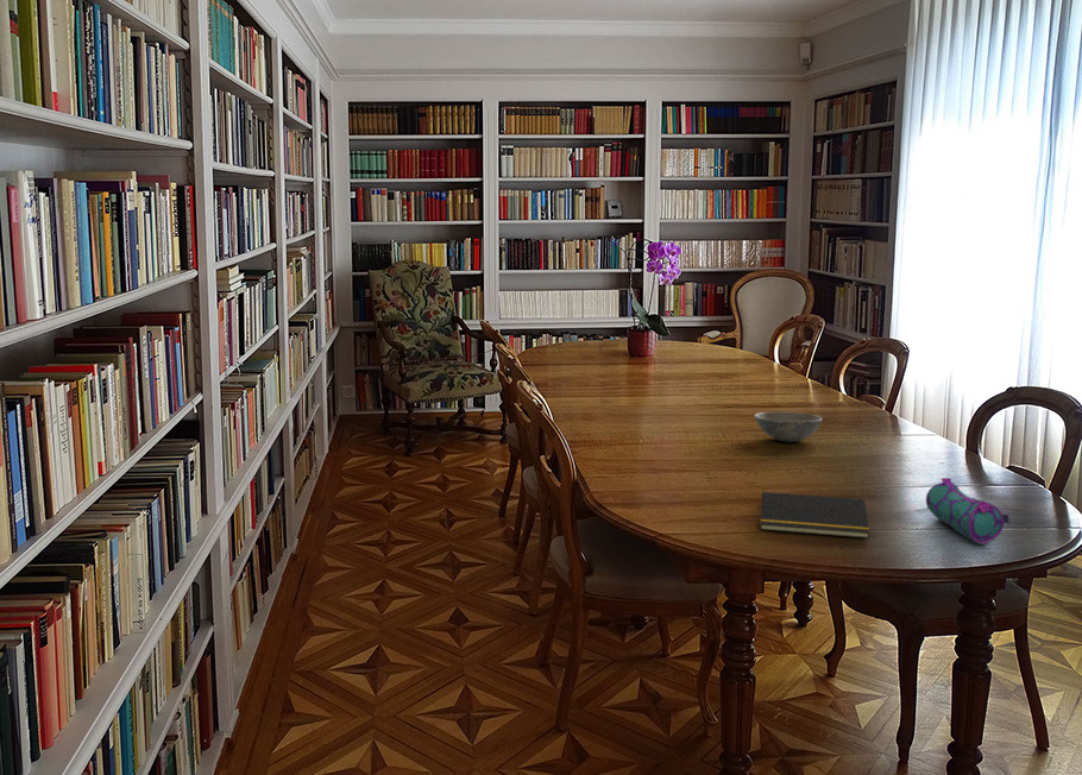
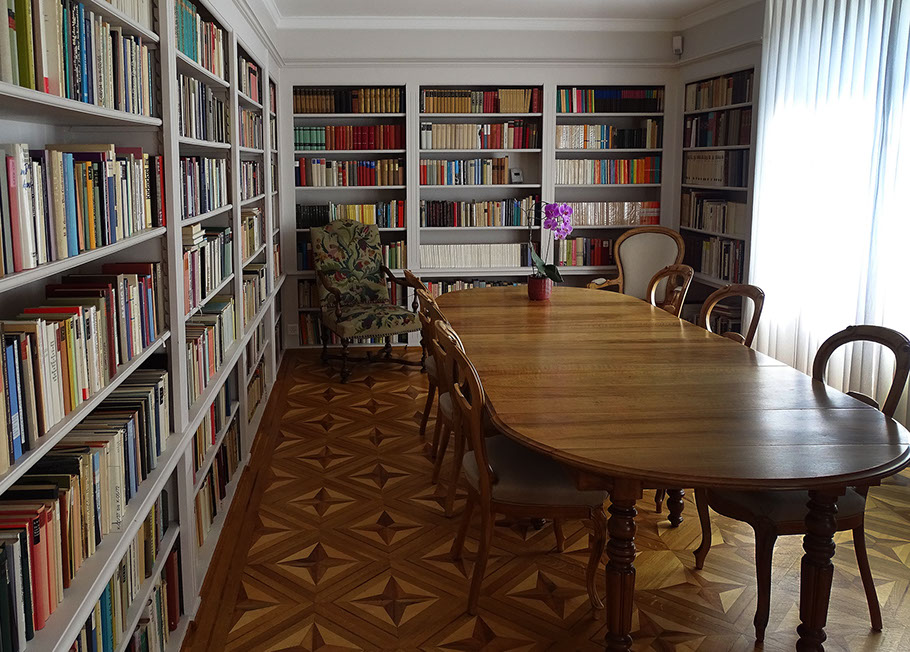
- notepad (812, 513)
- pencil case (964, 510)
- soup bowl (787, 427)
